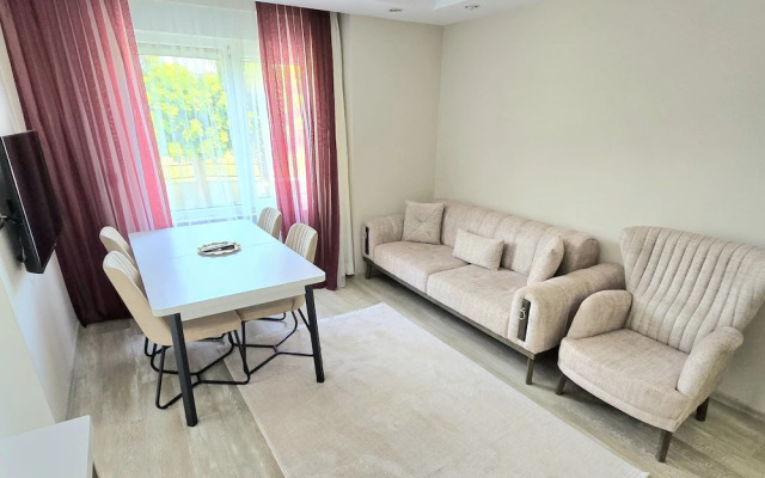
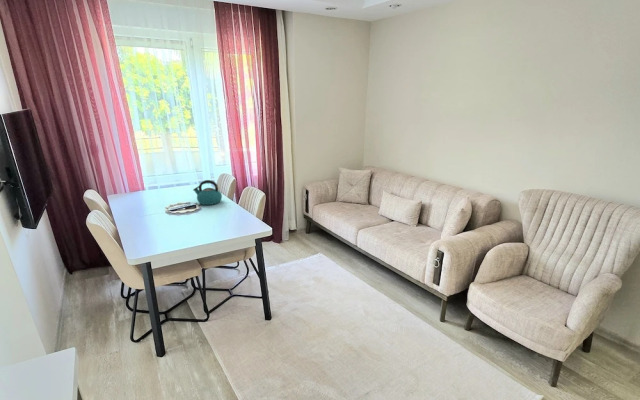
+ kettle (207, 191)
